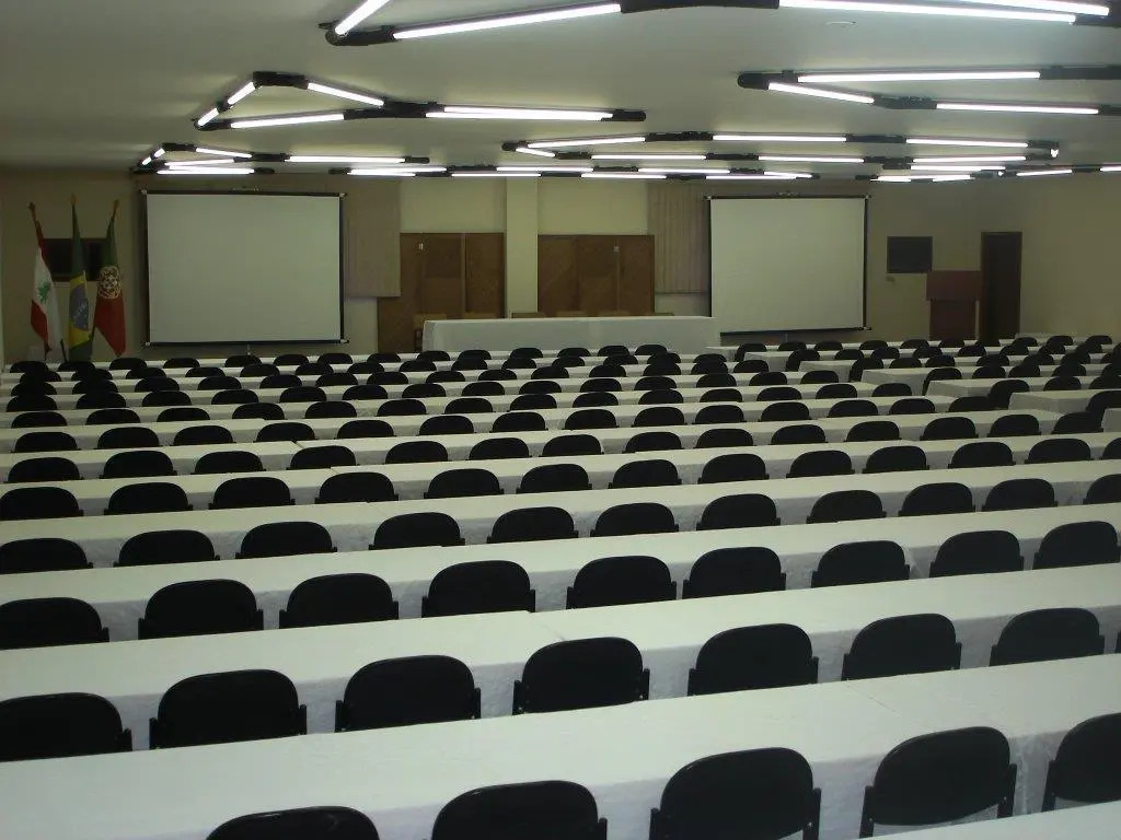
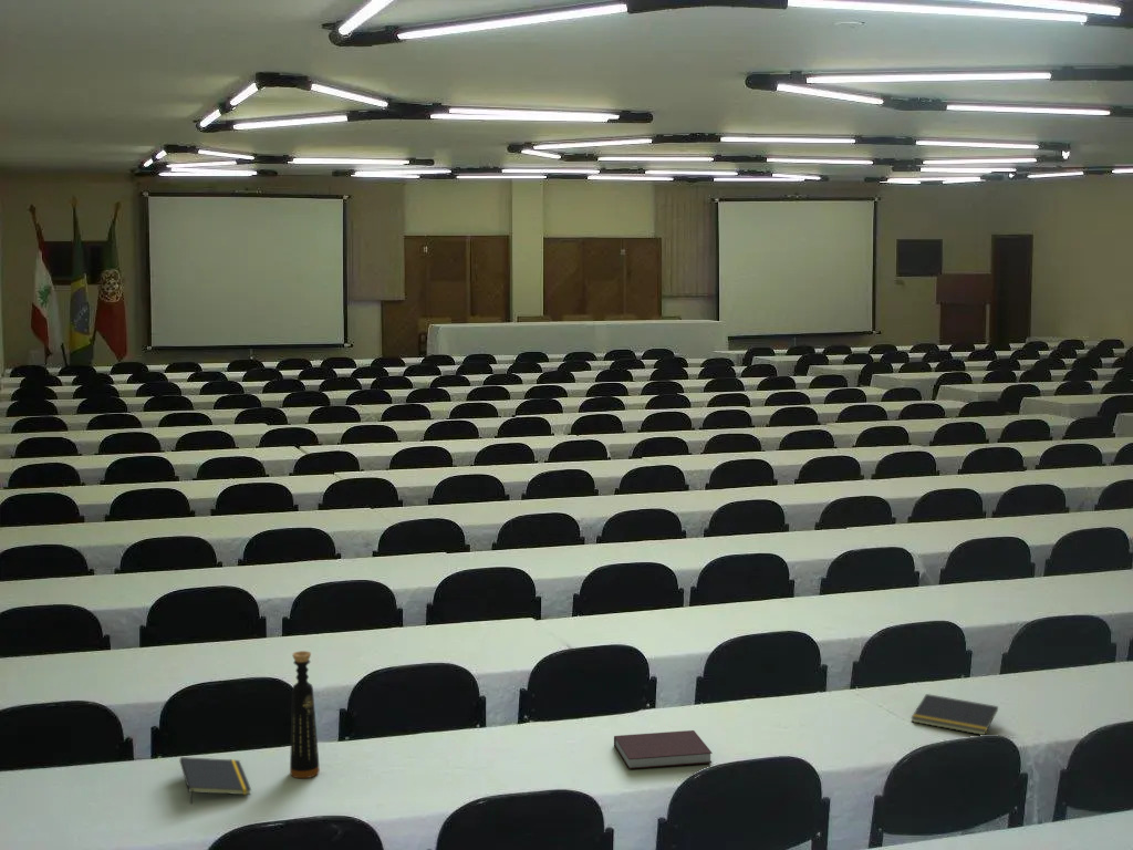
+ notepad (215, 775)
+ notepad (954, 714)
+ bottle (303, 713)
+ notebook (662, 748)
